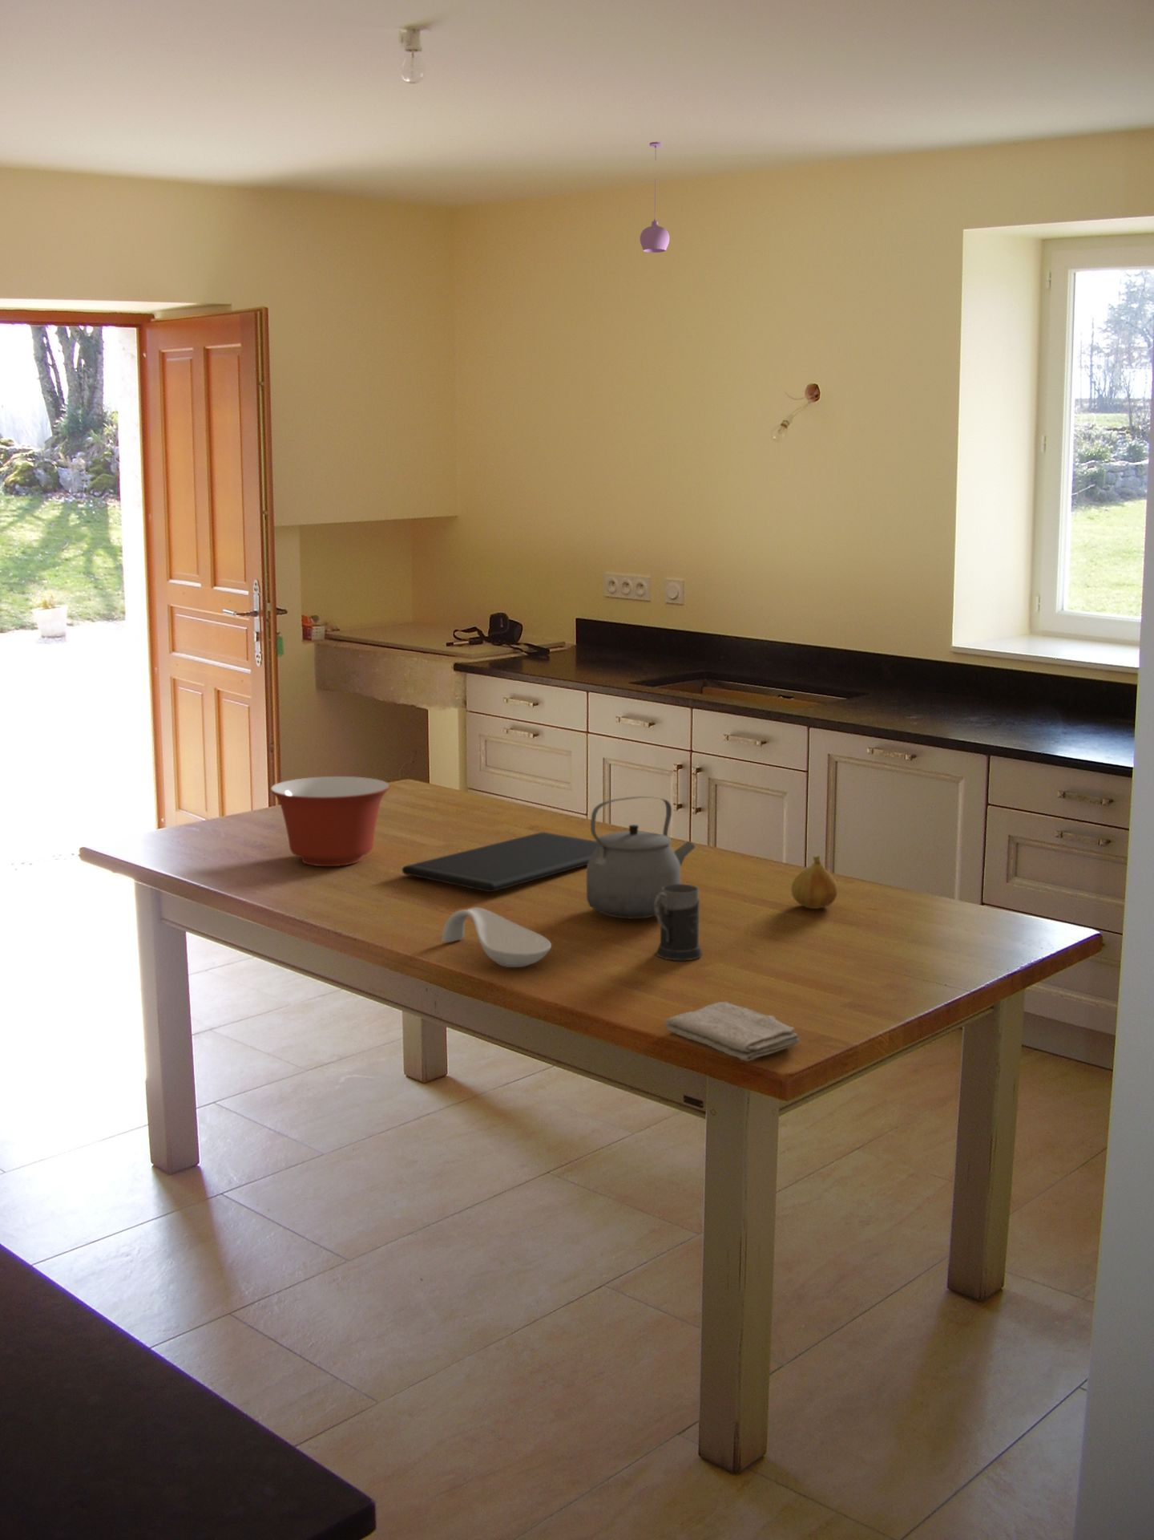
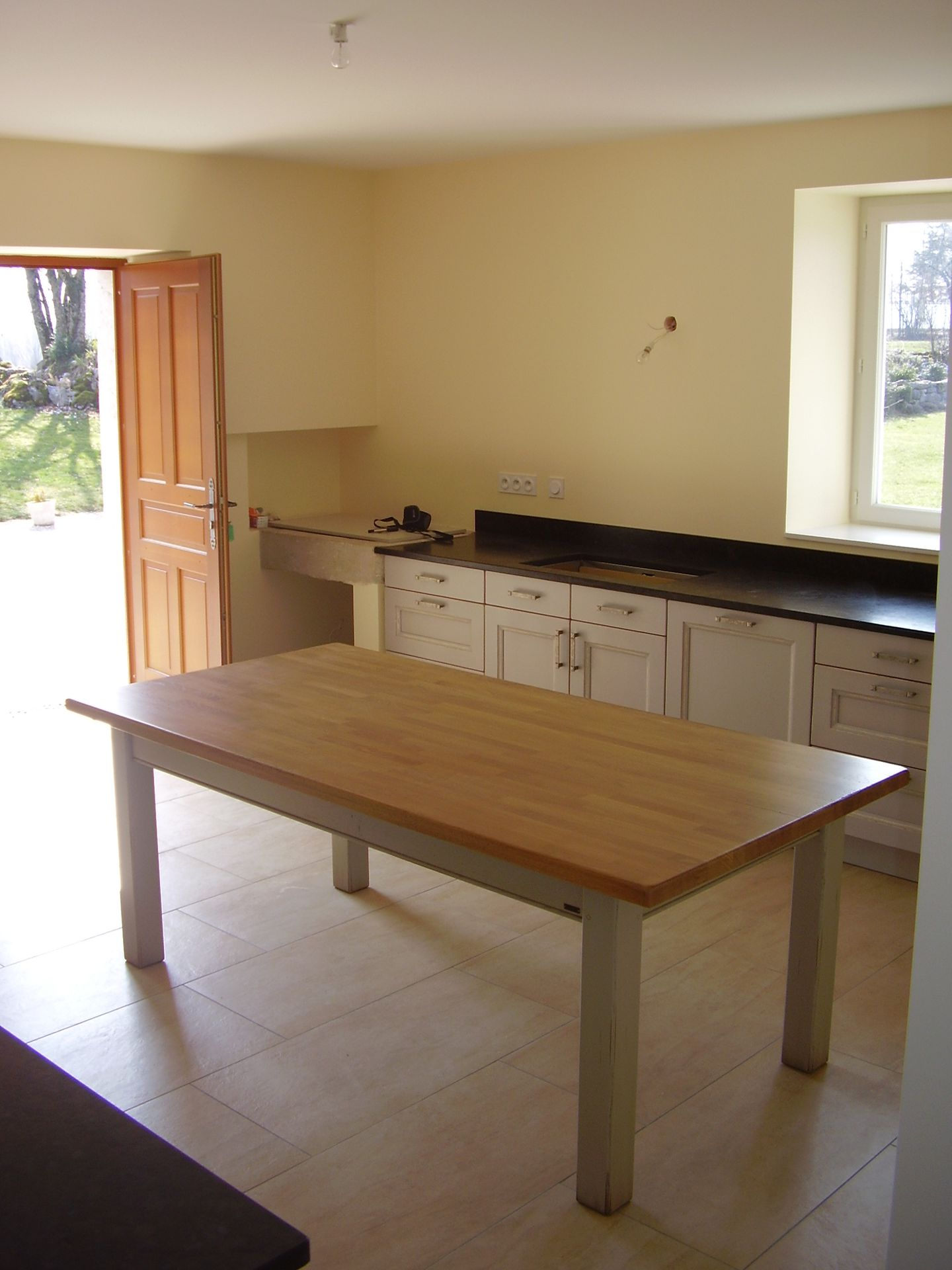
- fruit (815, 880)
- mixing bowl (331, 823)
- cutting board (518, 860)
- tea kettle (645, 852)
- mug (674, 922)
- washcloth (732, 1028)
- spoon rest (493, 935)
- pendant light (655, 196)
